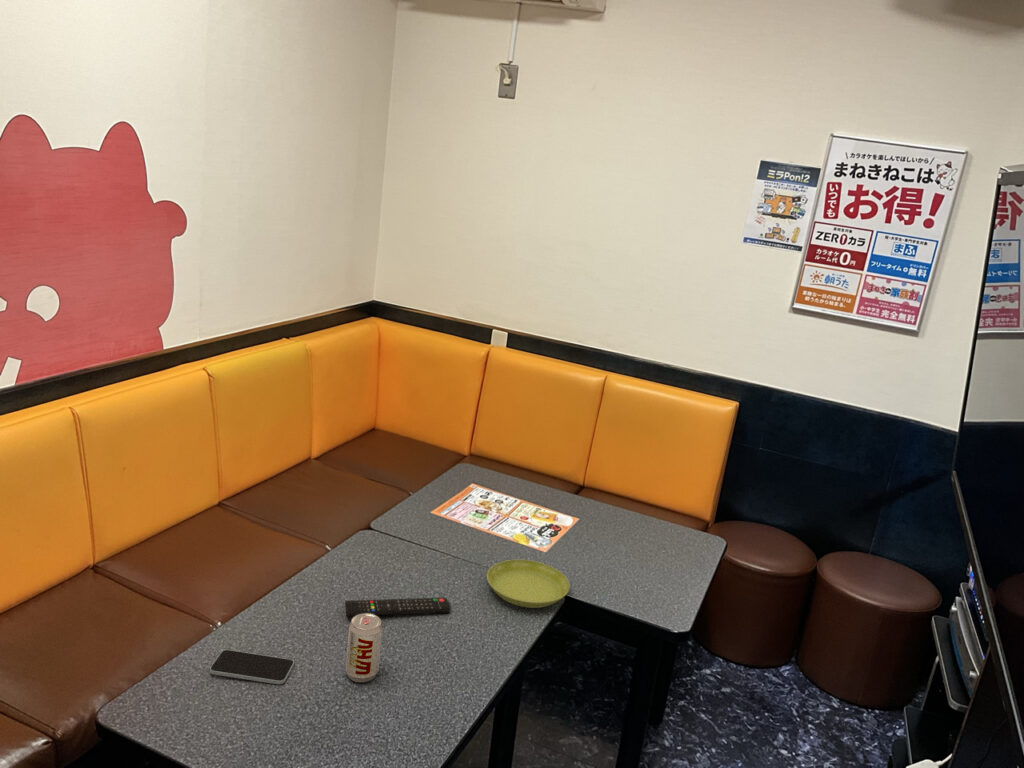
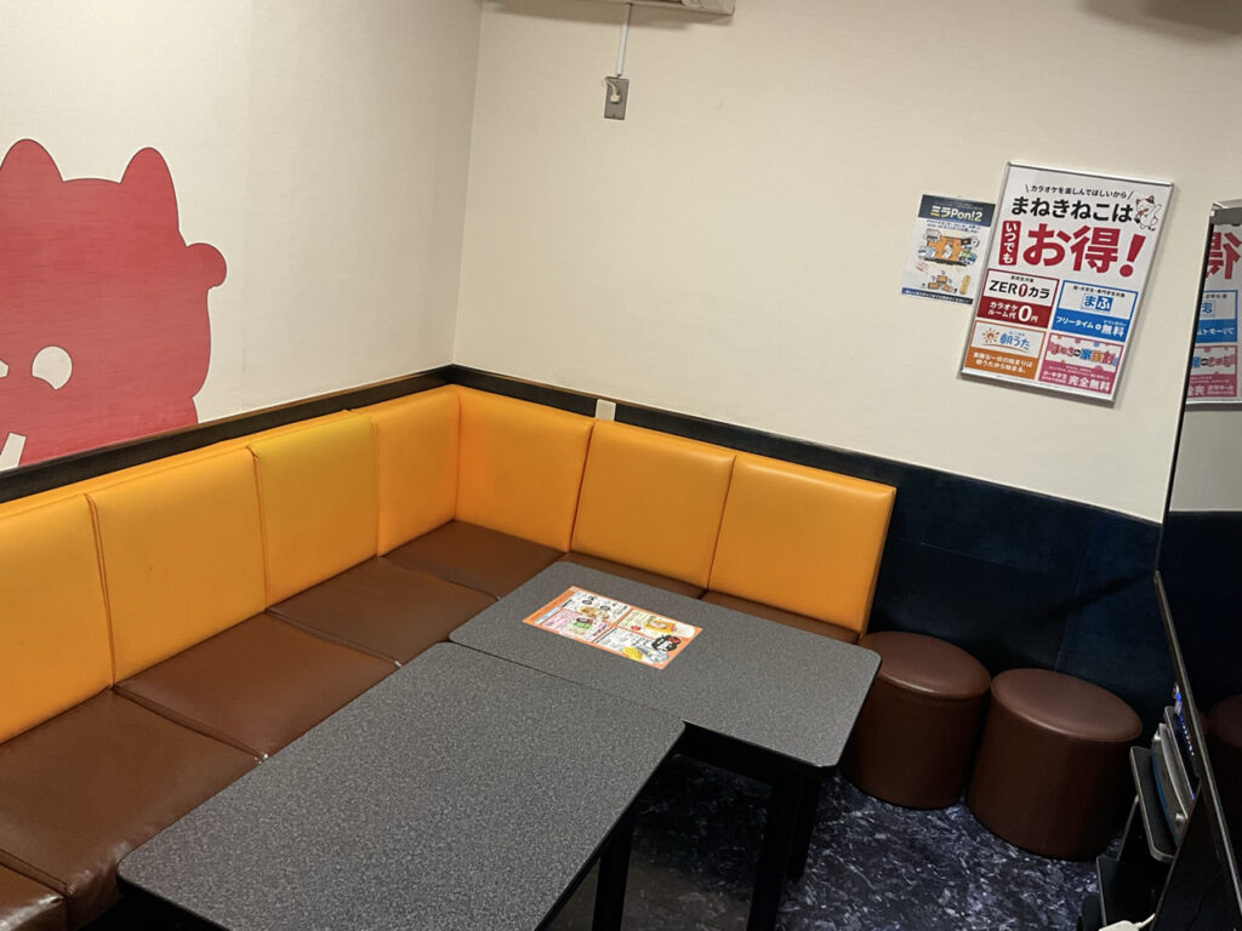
- smartphone (252, 666)
- beverage can (363, 647)
- saucer (527, 585)
- remote control (398, 607)
